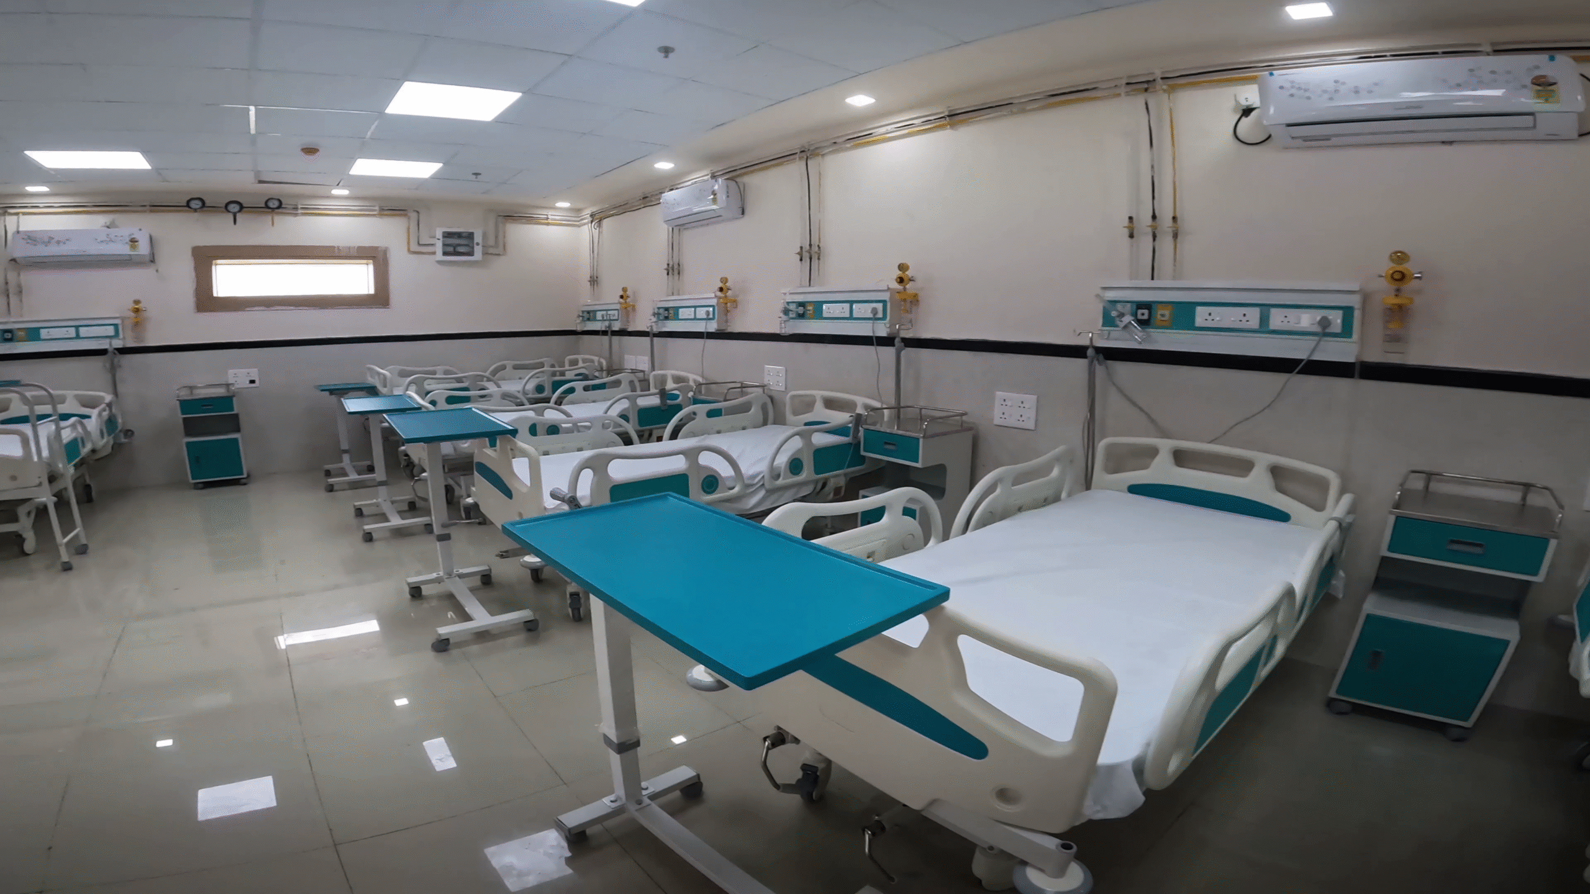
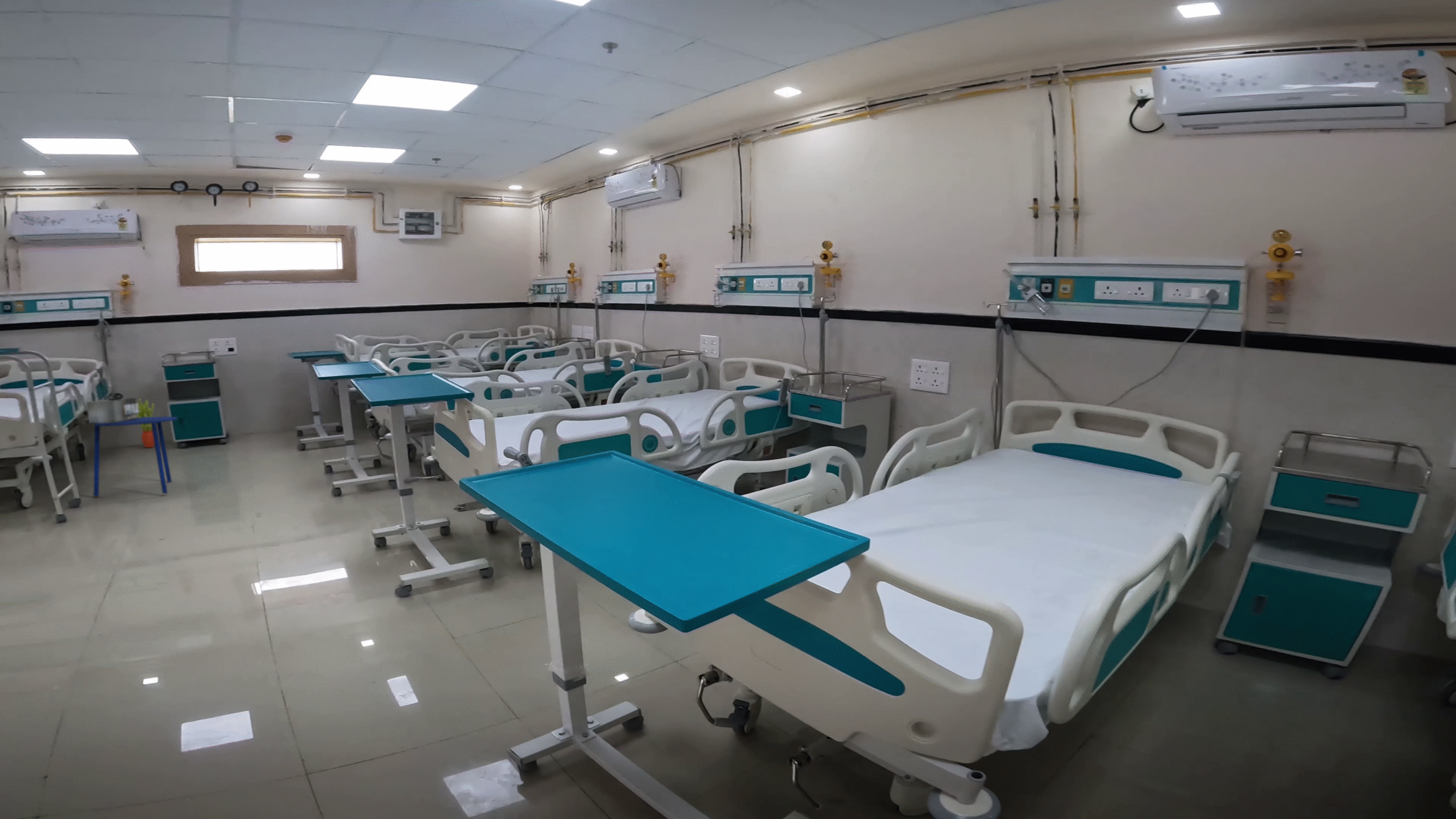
+ side table (156, 454)
+ potted plant (143, 424)
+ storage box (113, 409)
